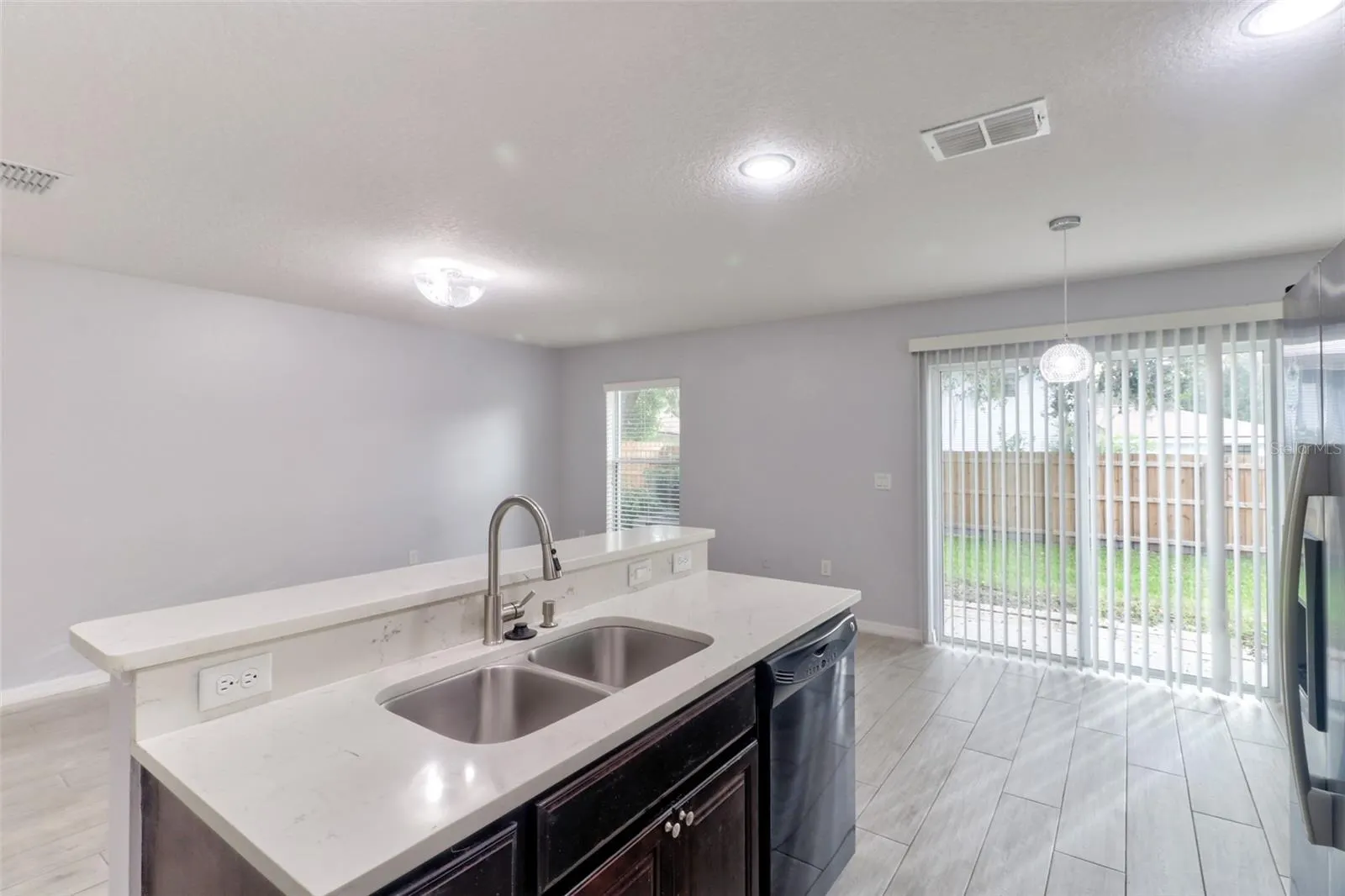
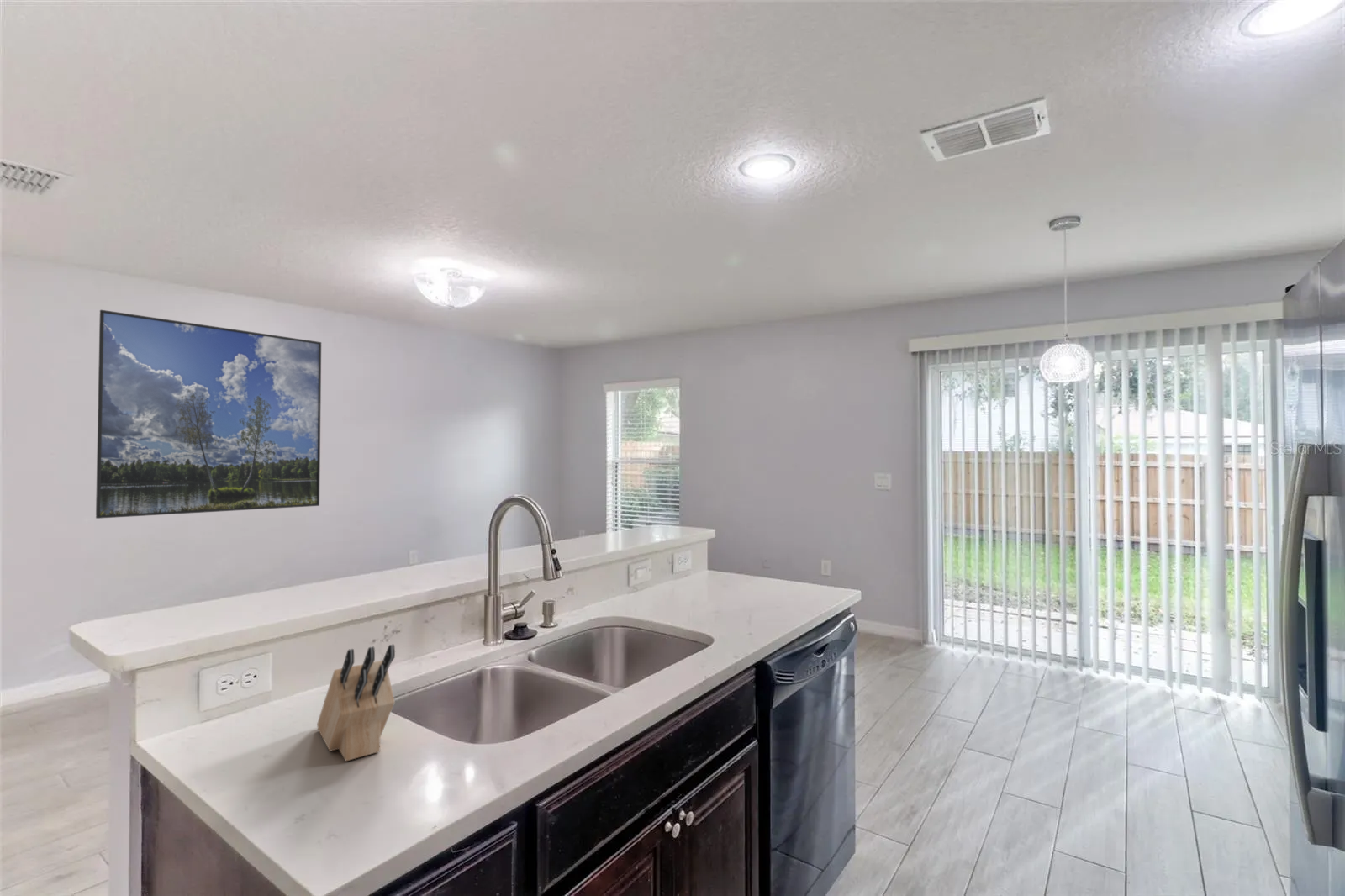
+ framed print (222, 419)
+ knife block (356, 688)
